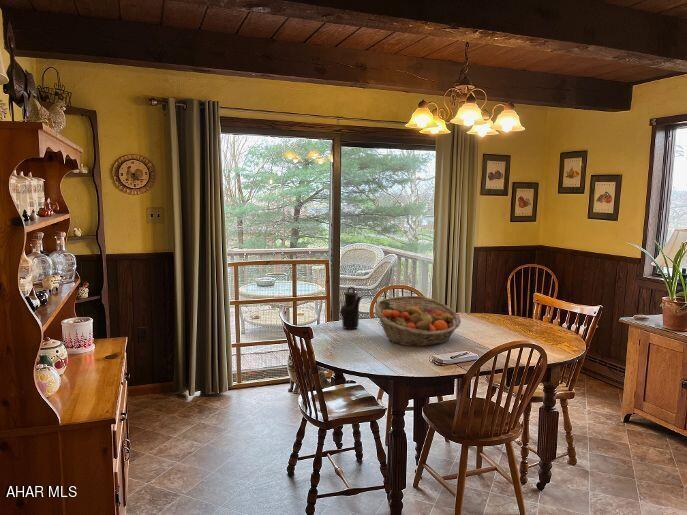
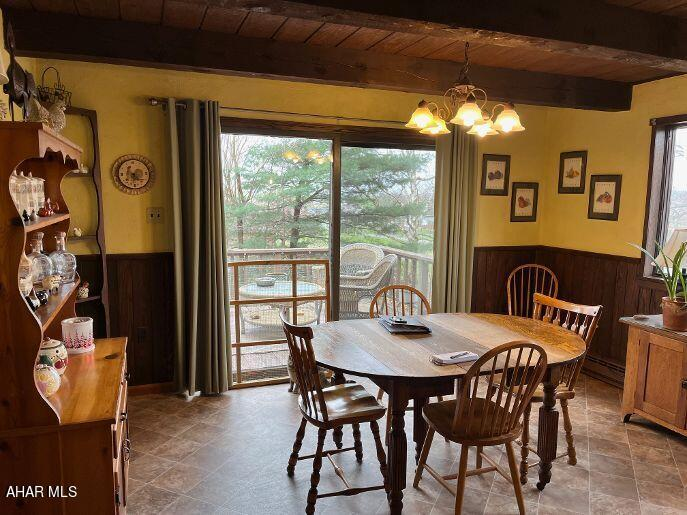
- fruit basket (416, 320)
- teapot (350, 307)
